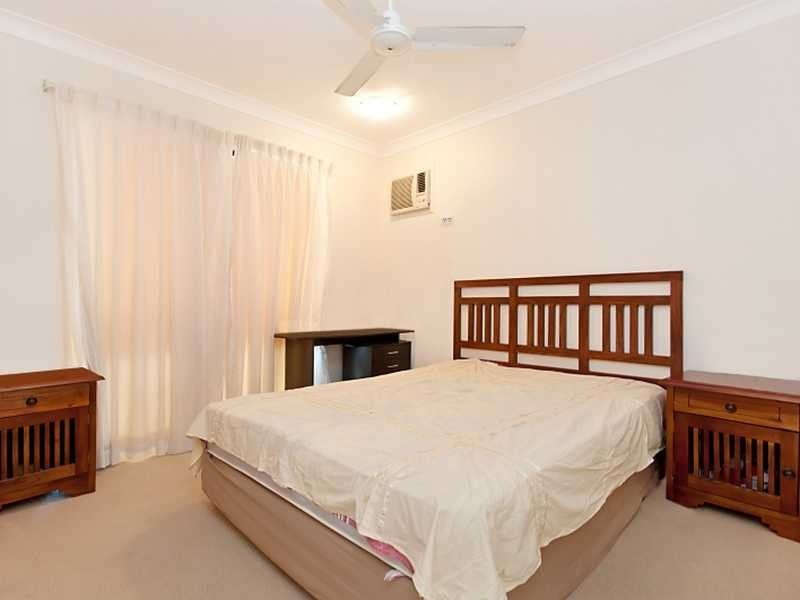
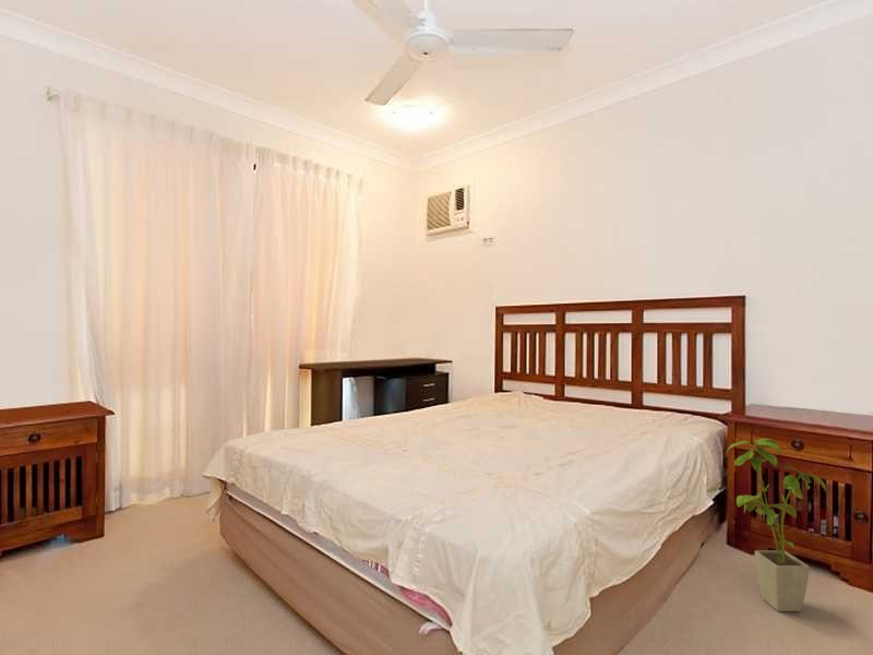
+ house plant (767, 521)
